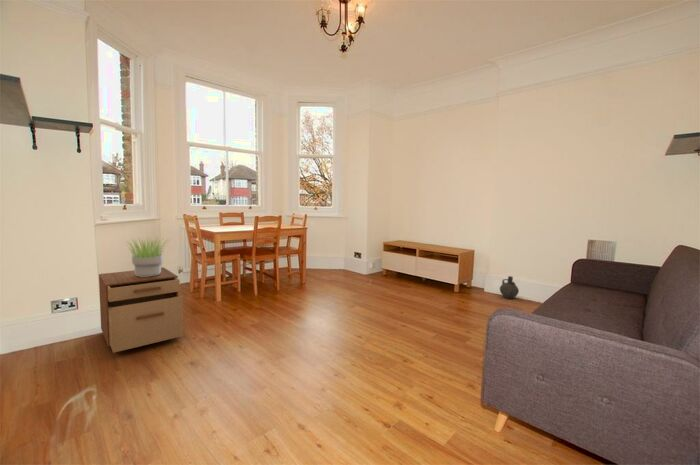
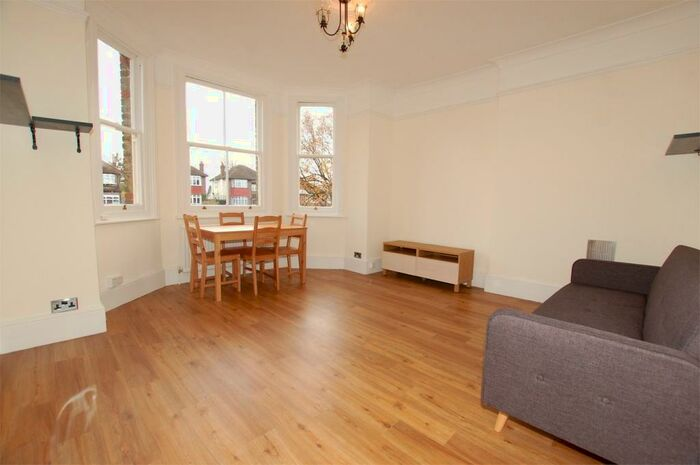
- ceramic jug (509, 287)
- potted plant (147, 256)
- filing cabinet (141, 307)
